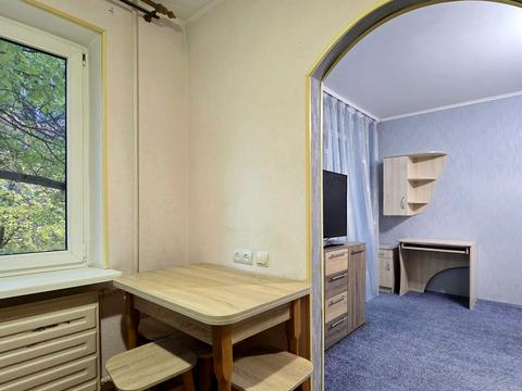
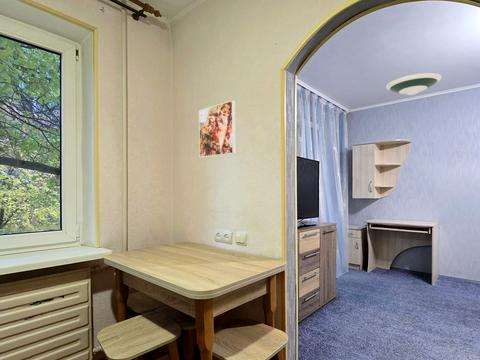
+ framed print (216, 130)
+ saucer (412, 88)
